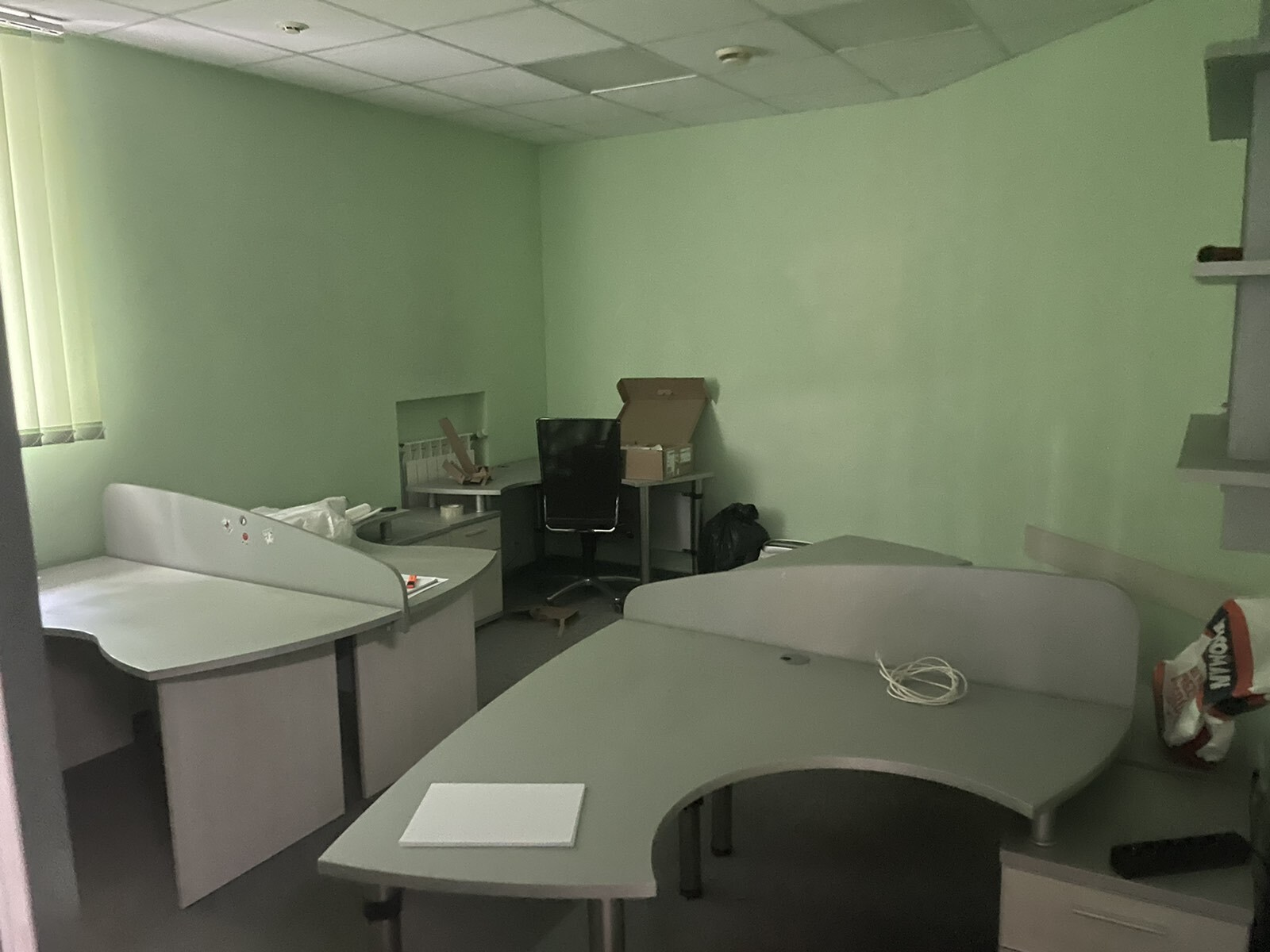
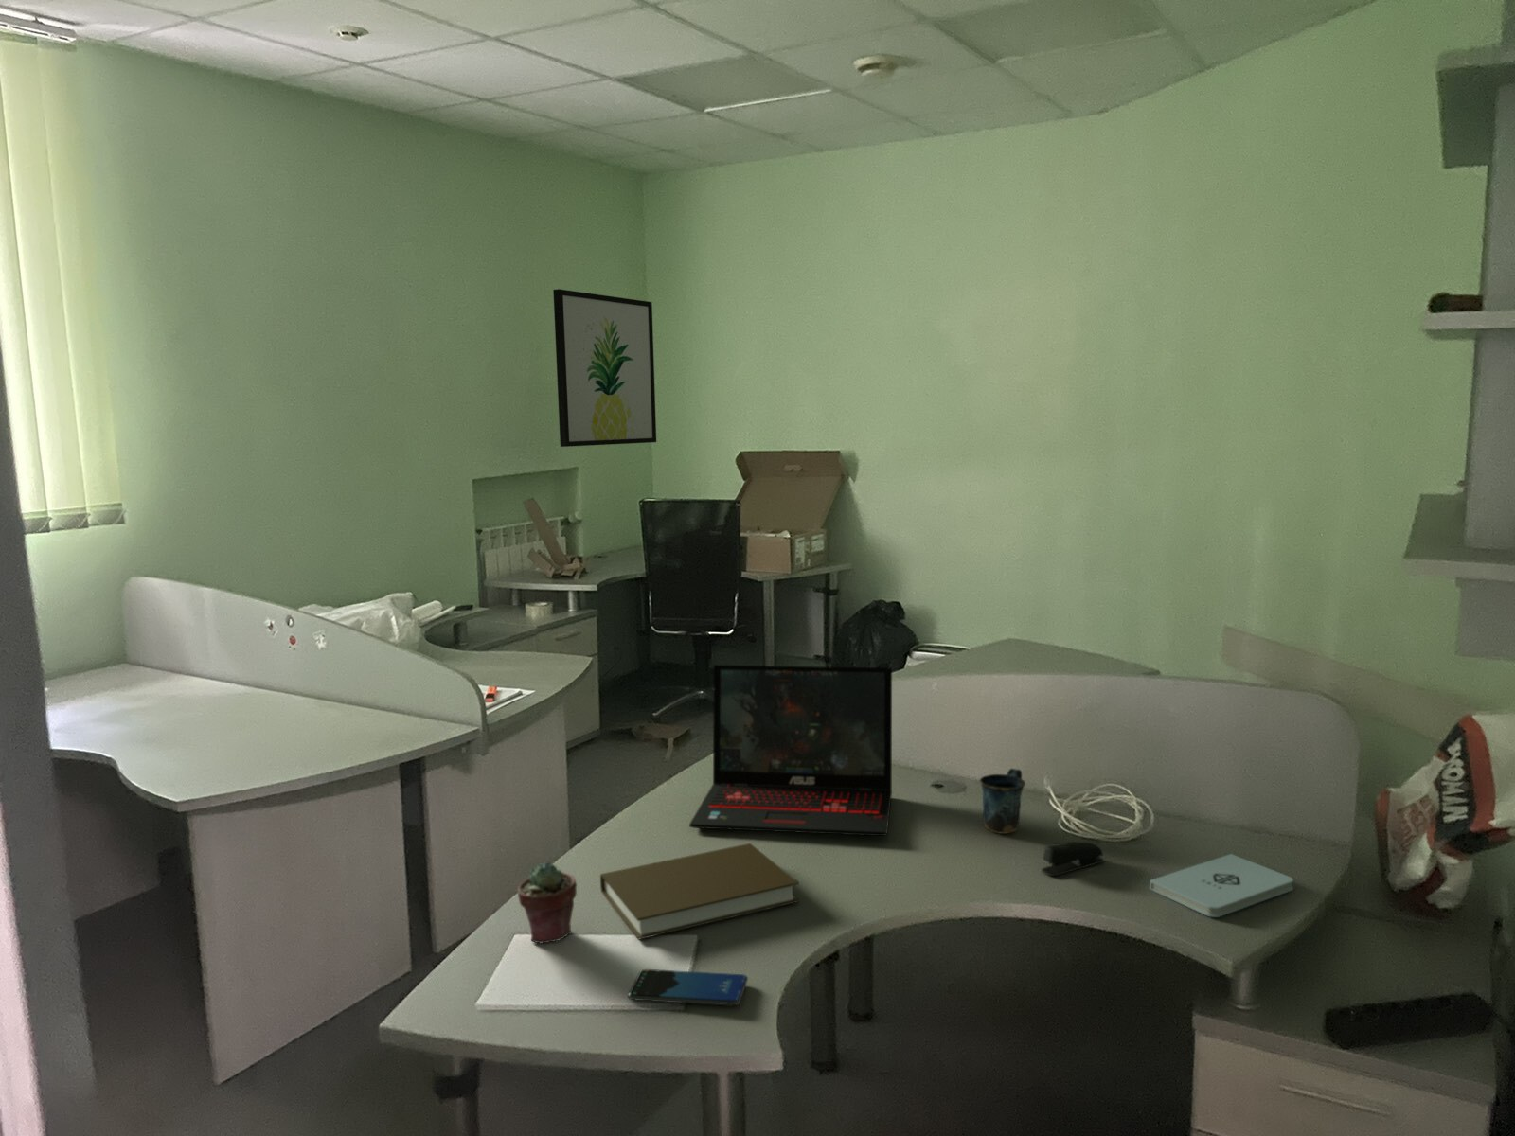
+ notepad (1223, 884)
+ book (698, 887)
+ stapler (1072, 853)
+ wall art (608, 370)
+ laptop (794, 746)
+ potted succulent (548, 899)
+ mug (1008, 801)
+ smartphone (688, 987)
